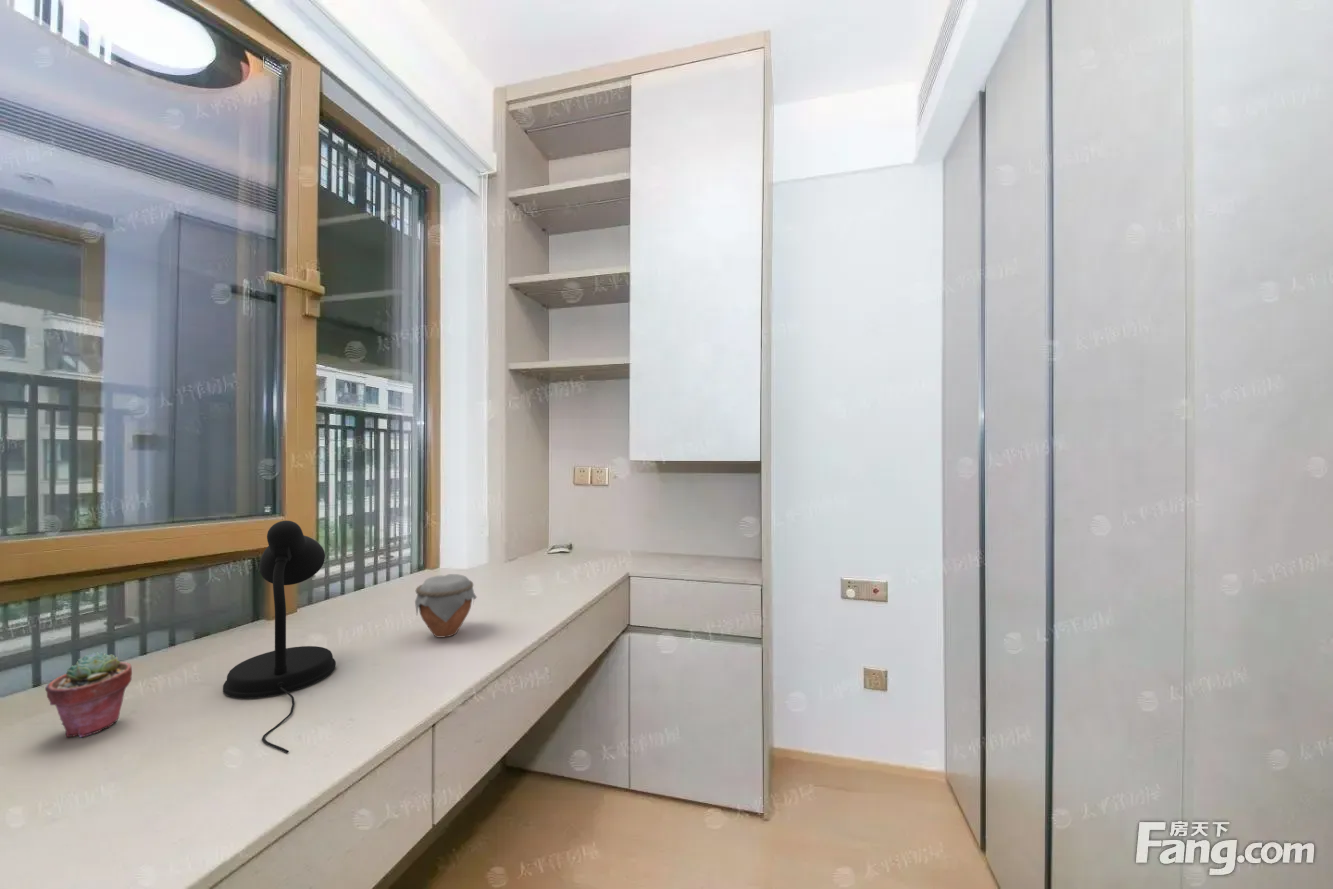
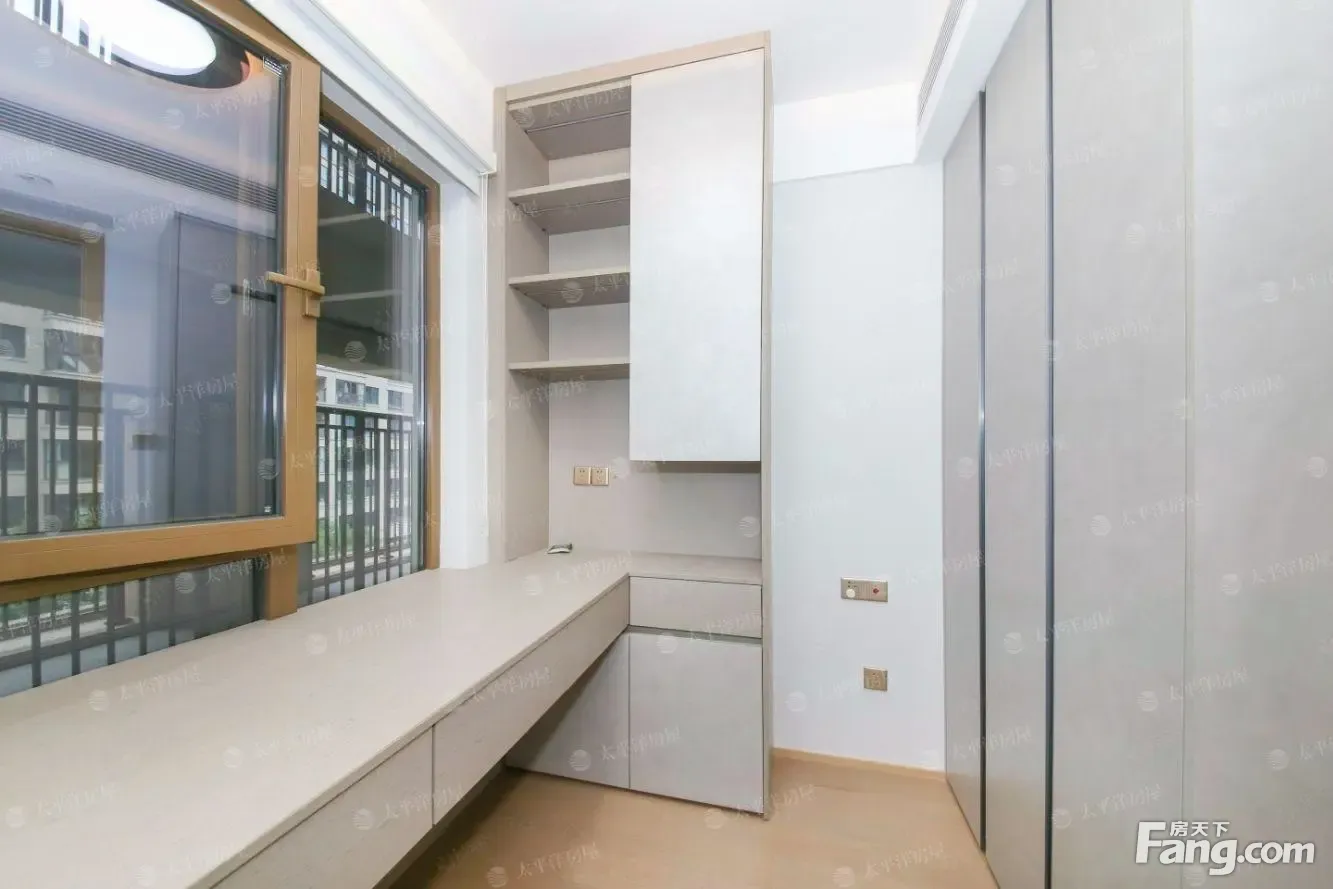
- potted succulent (91, 689)
- desk lamp (280, 612)
- jar (445, 606)
